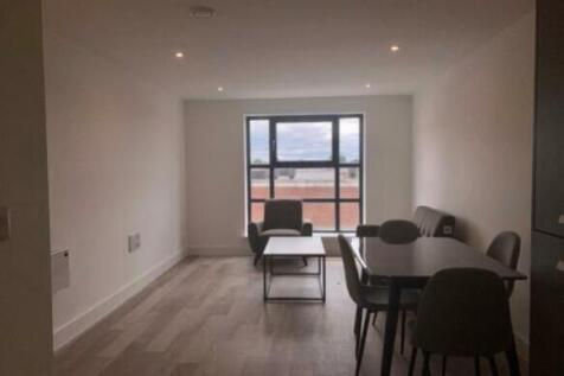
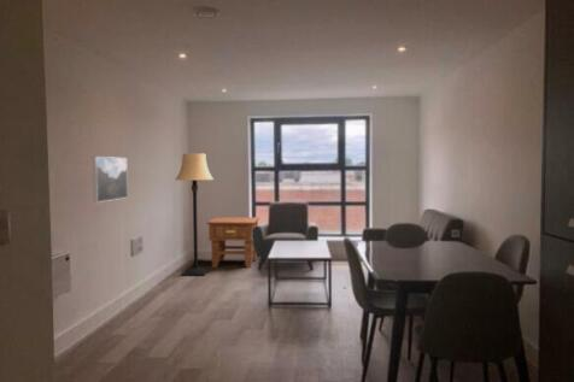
+ side table (234, 240)
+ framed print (111, 178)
+ lamp (194, 213)
